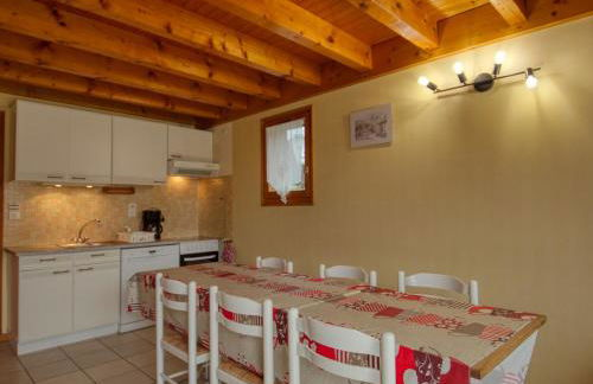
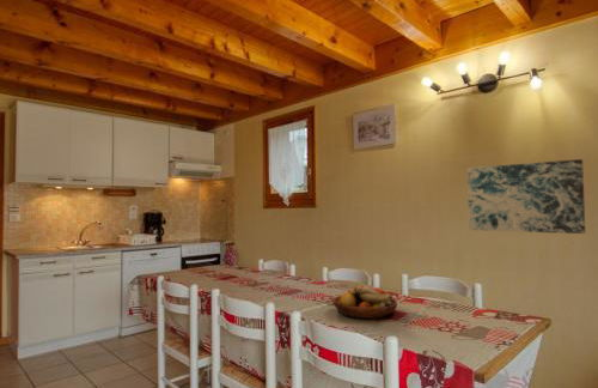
+ wall art (520, 198)
+ fruit bowl (365, 297)
